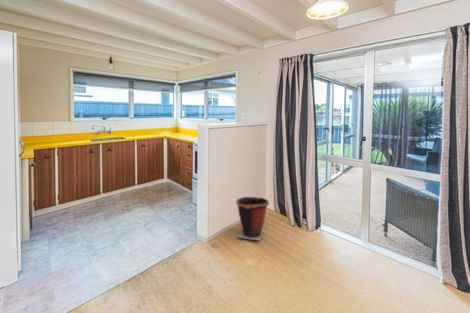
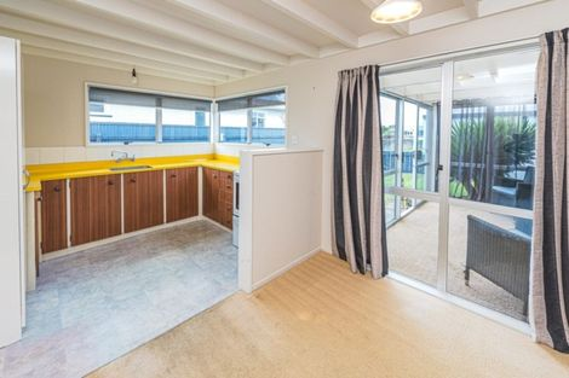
- waste bin (252, 215)
